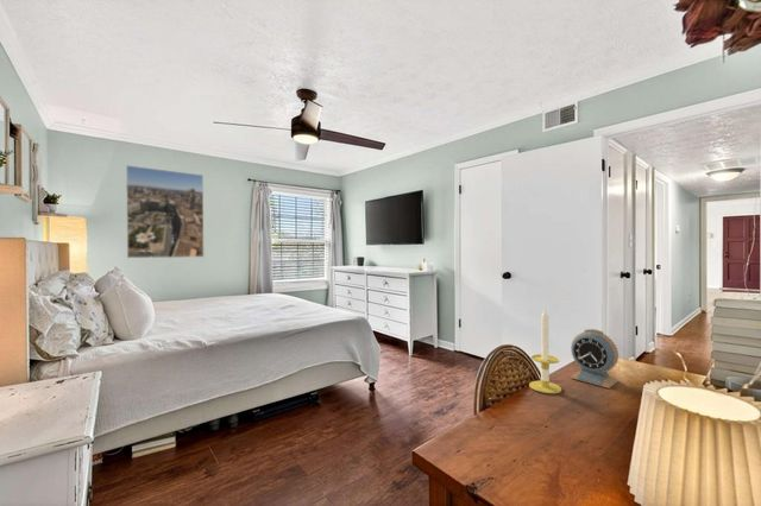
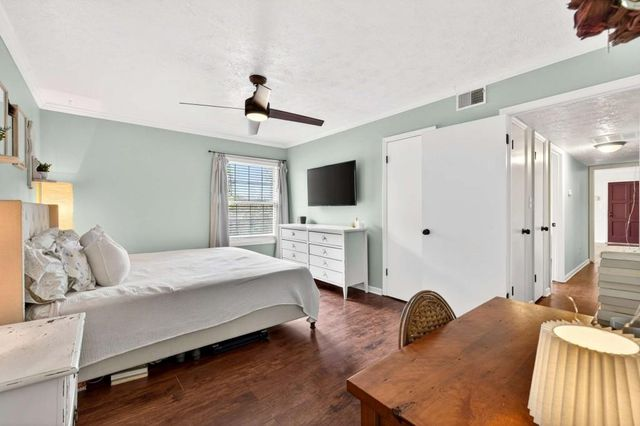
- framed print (166, 214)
- candle (545, 347)
- alarm clock (593, 354)
